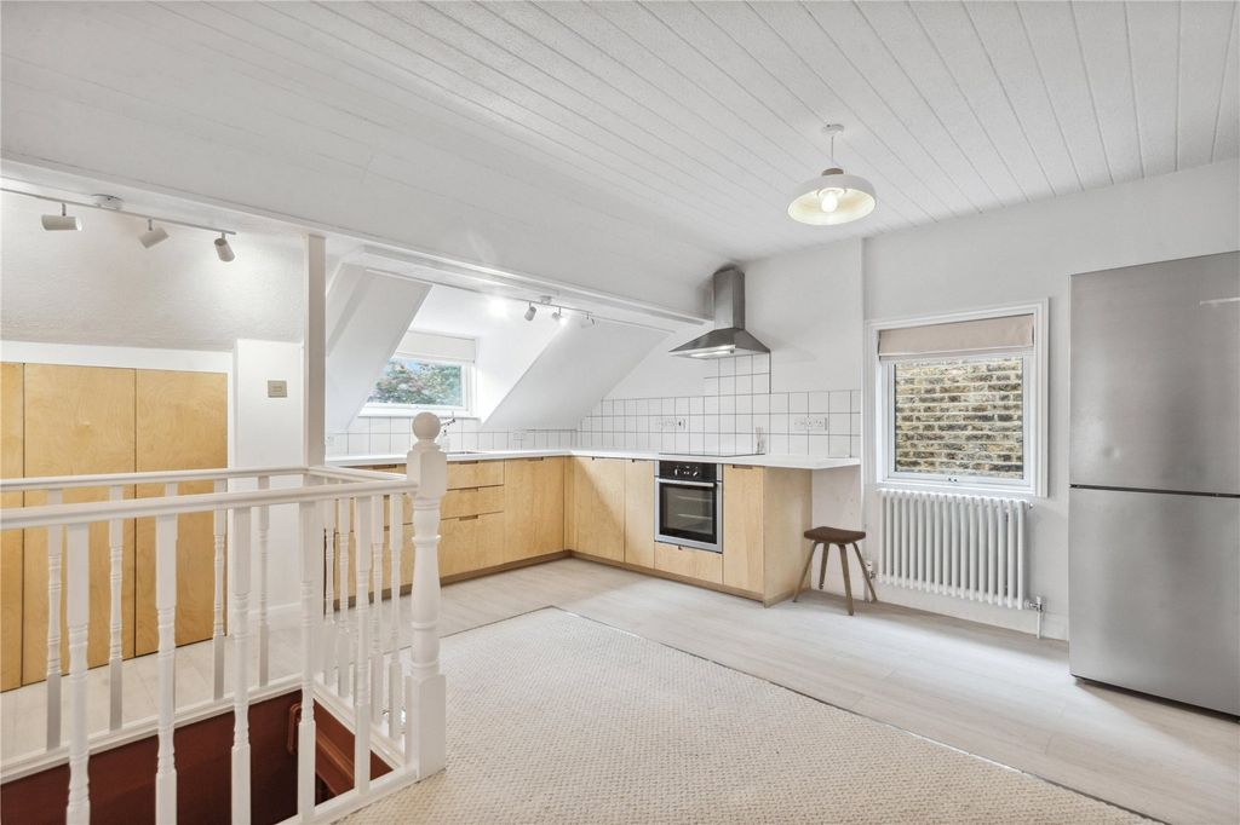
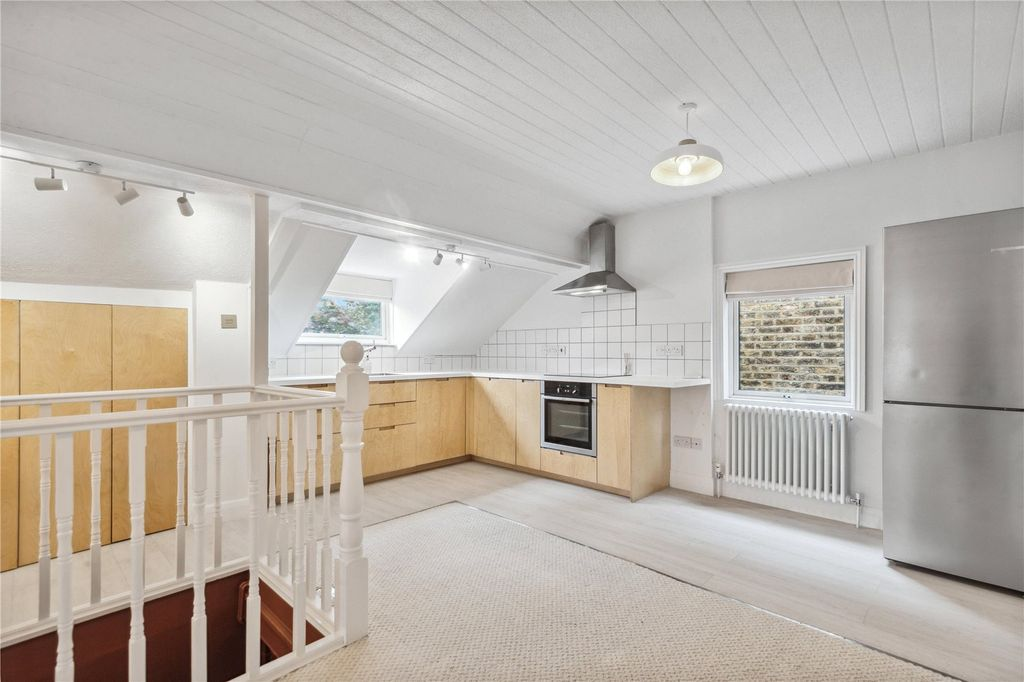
- music stool (842, 566)
